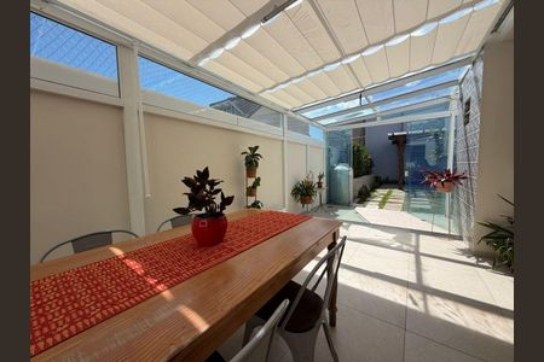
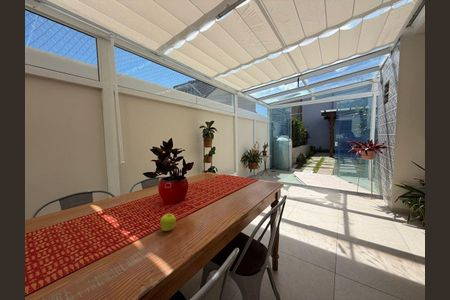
+ fruit (168, 222)
